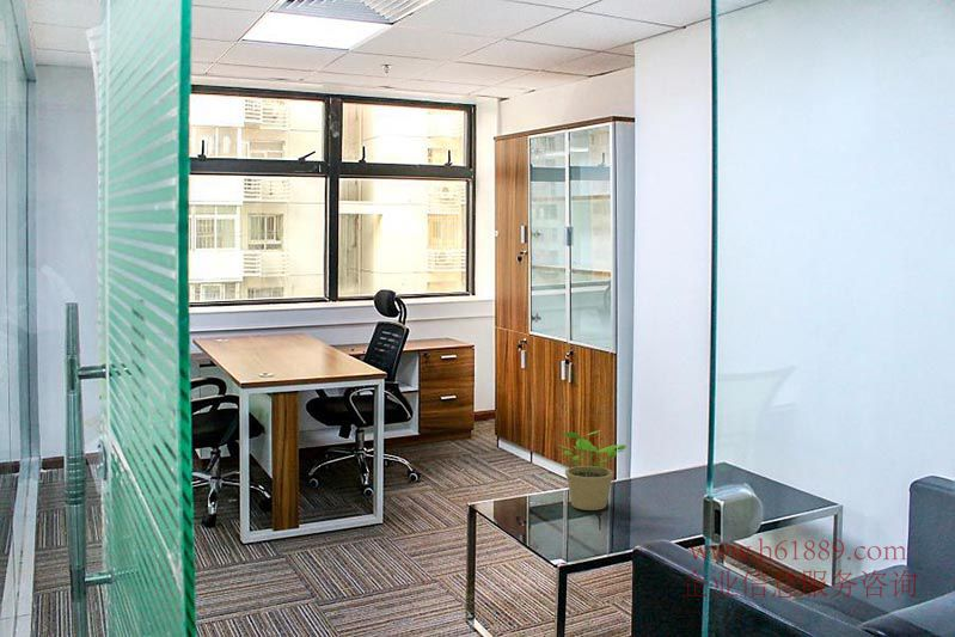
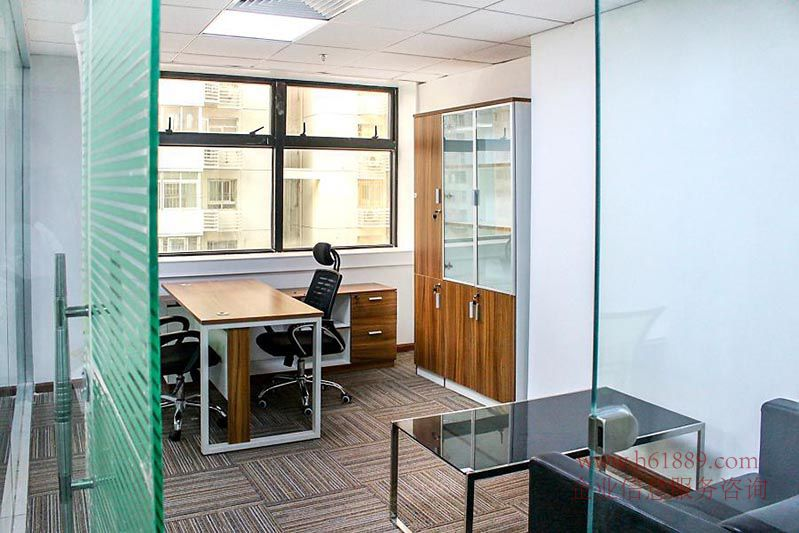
- potted plant (586, 465)
